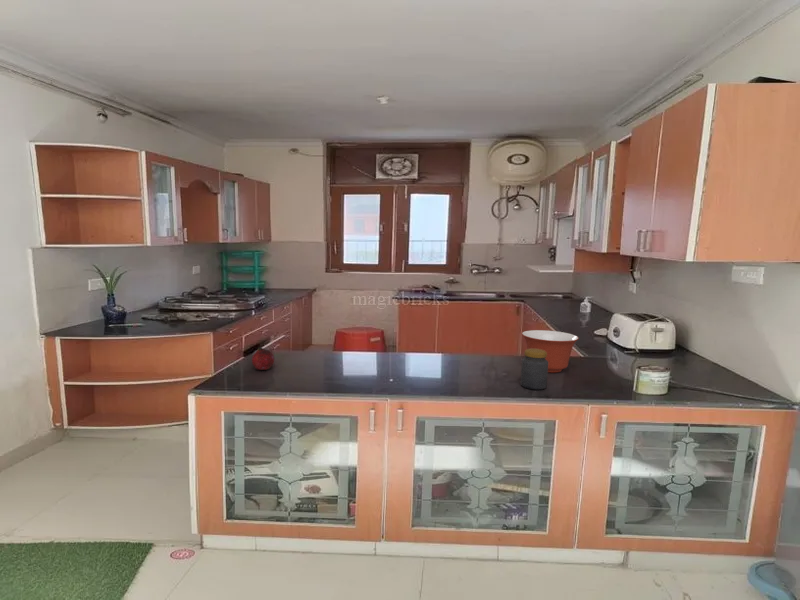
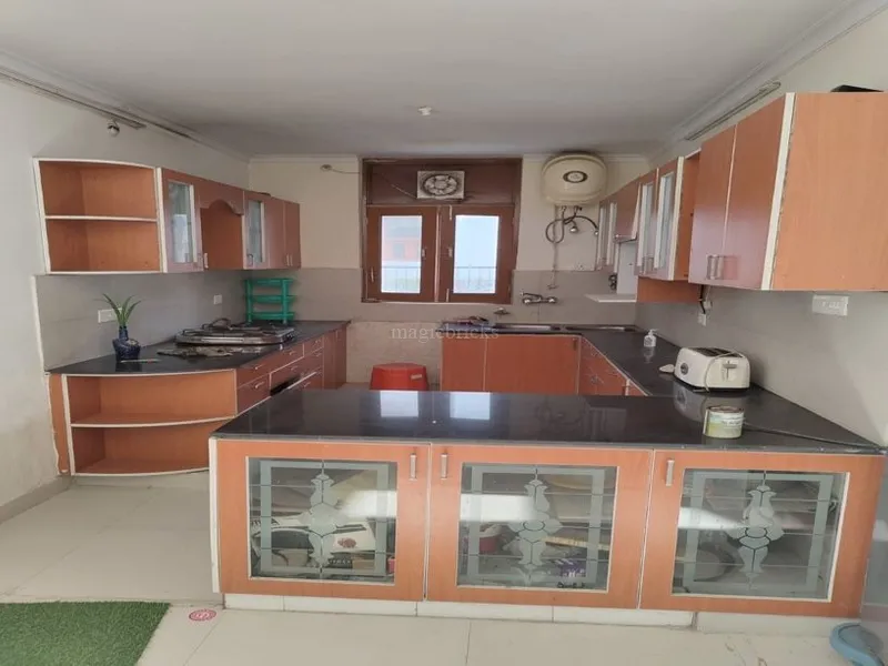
- fruit (263, 358)
- mixing bowl (548, 352)
- jar (534, 368)
